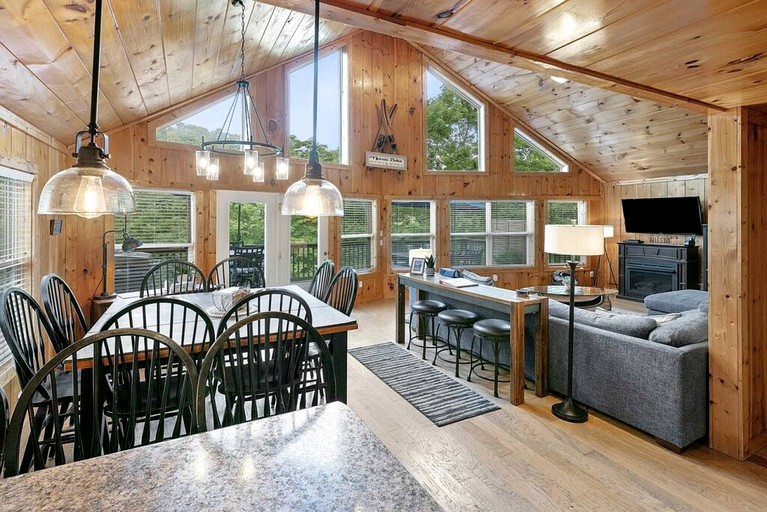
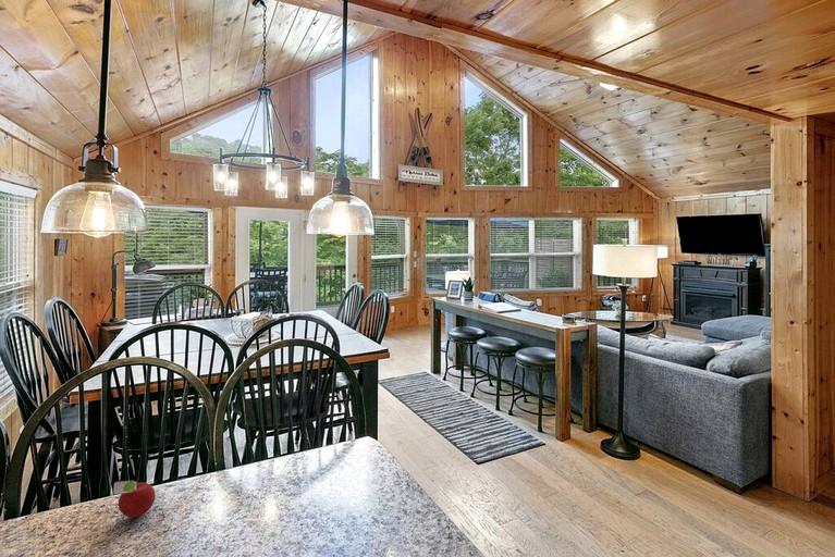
+ fruit (135, 495)
